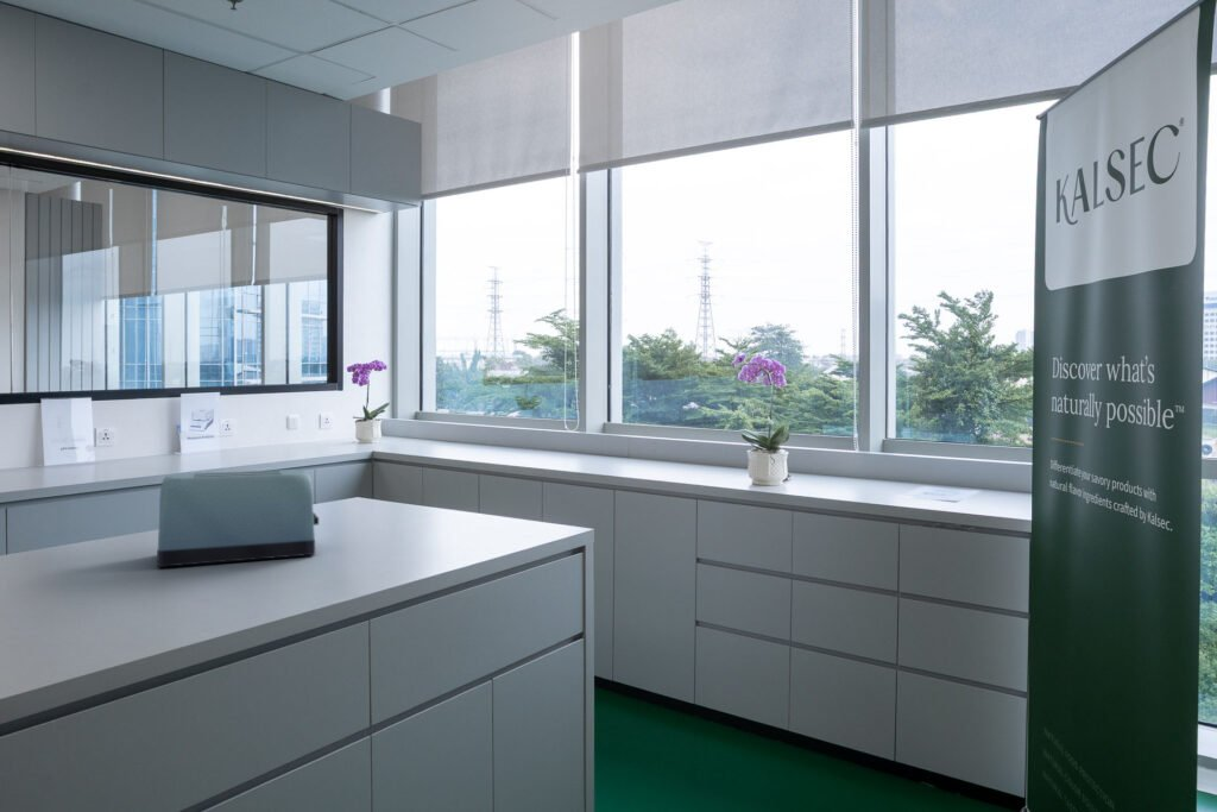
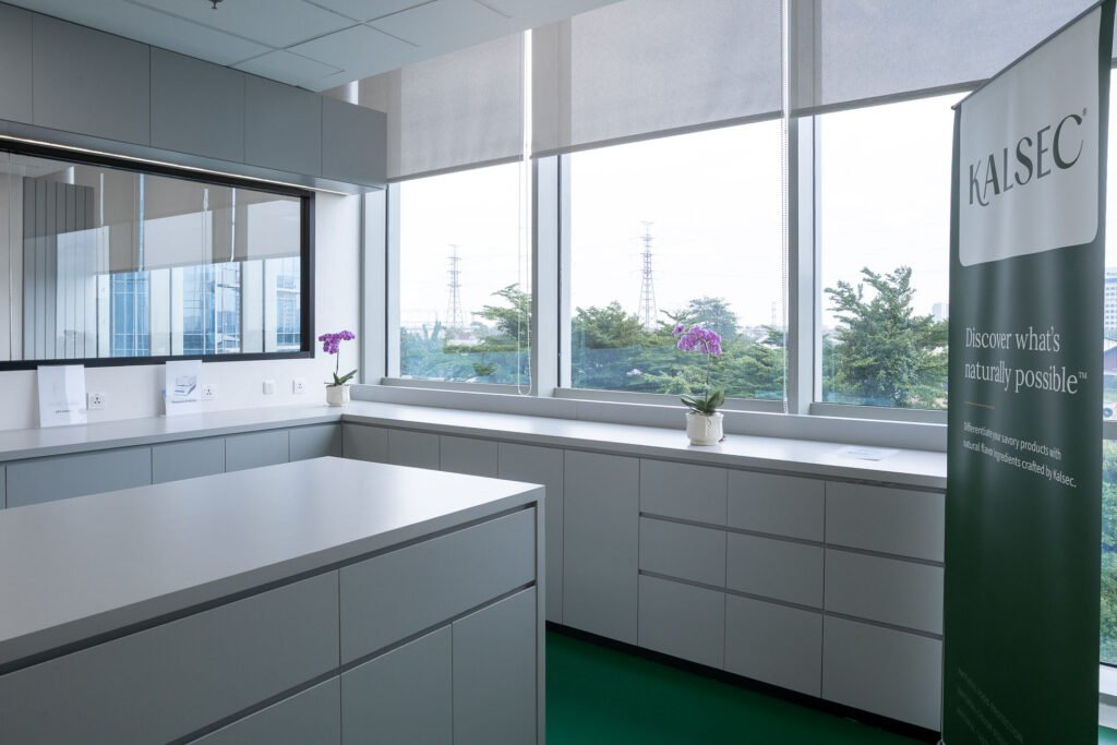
- toaster (240, 514)
